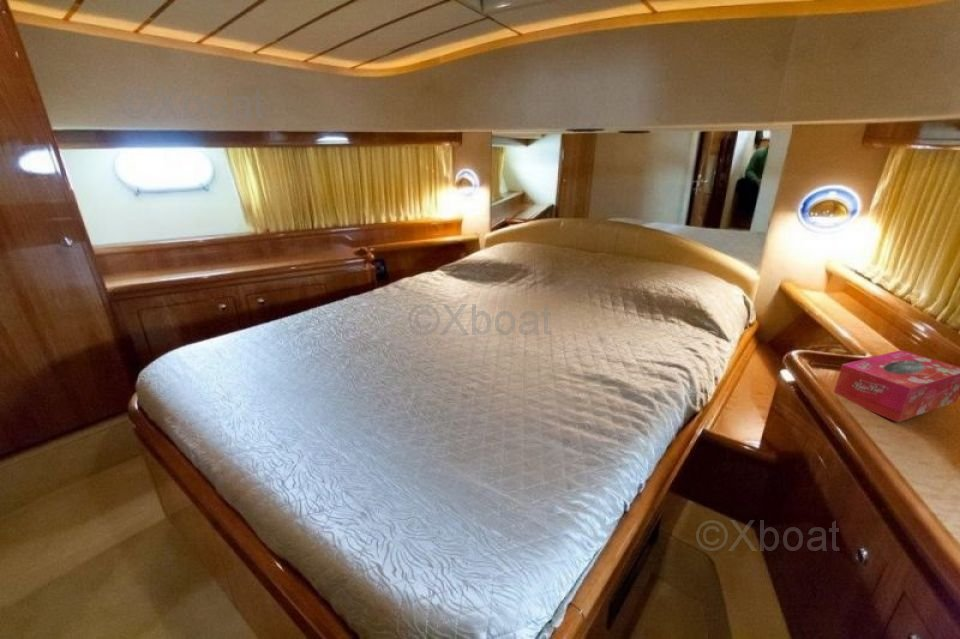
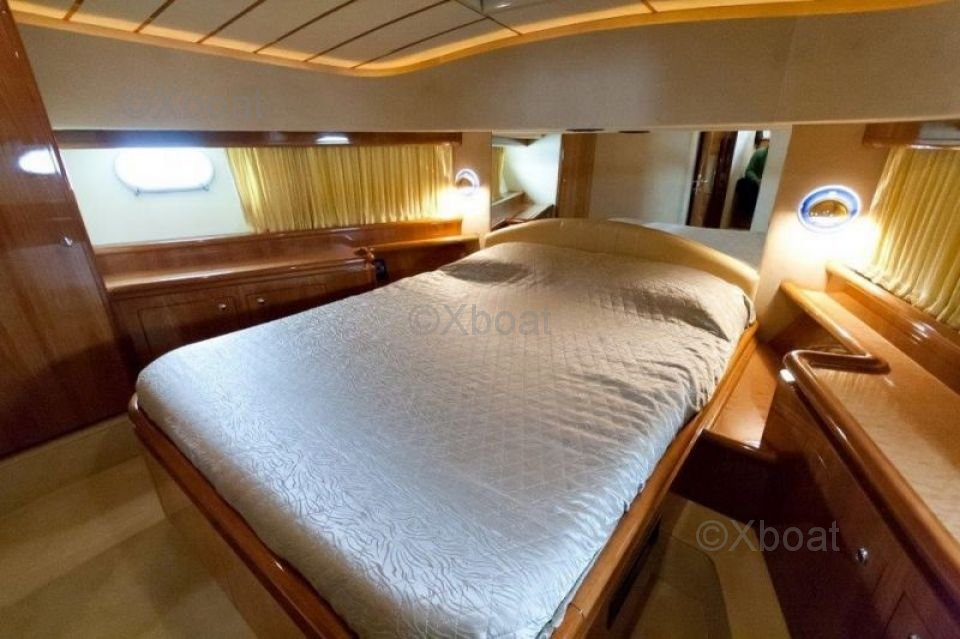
- tissue box (899, 383)
